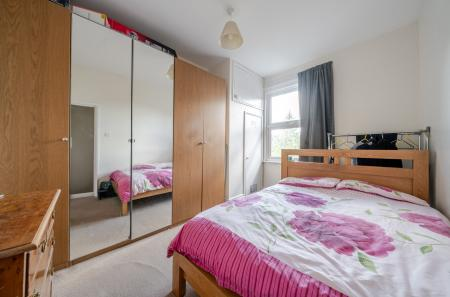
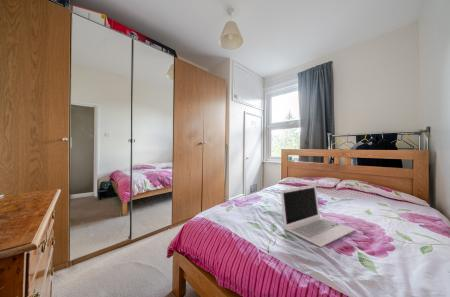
+ laptop (317, 209)
